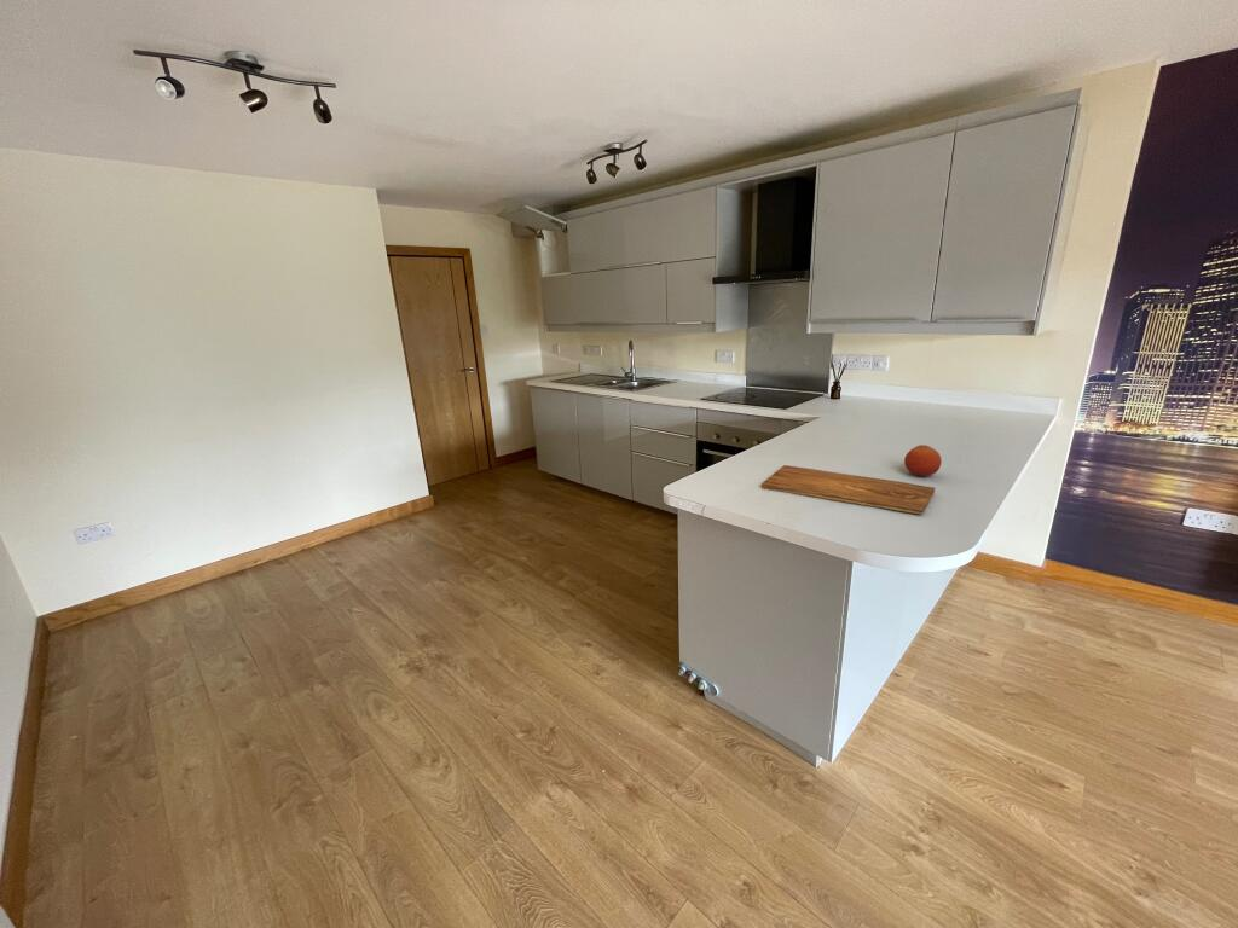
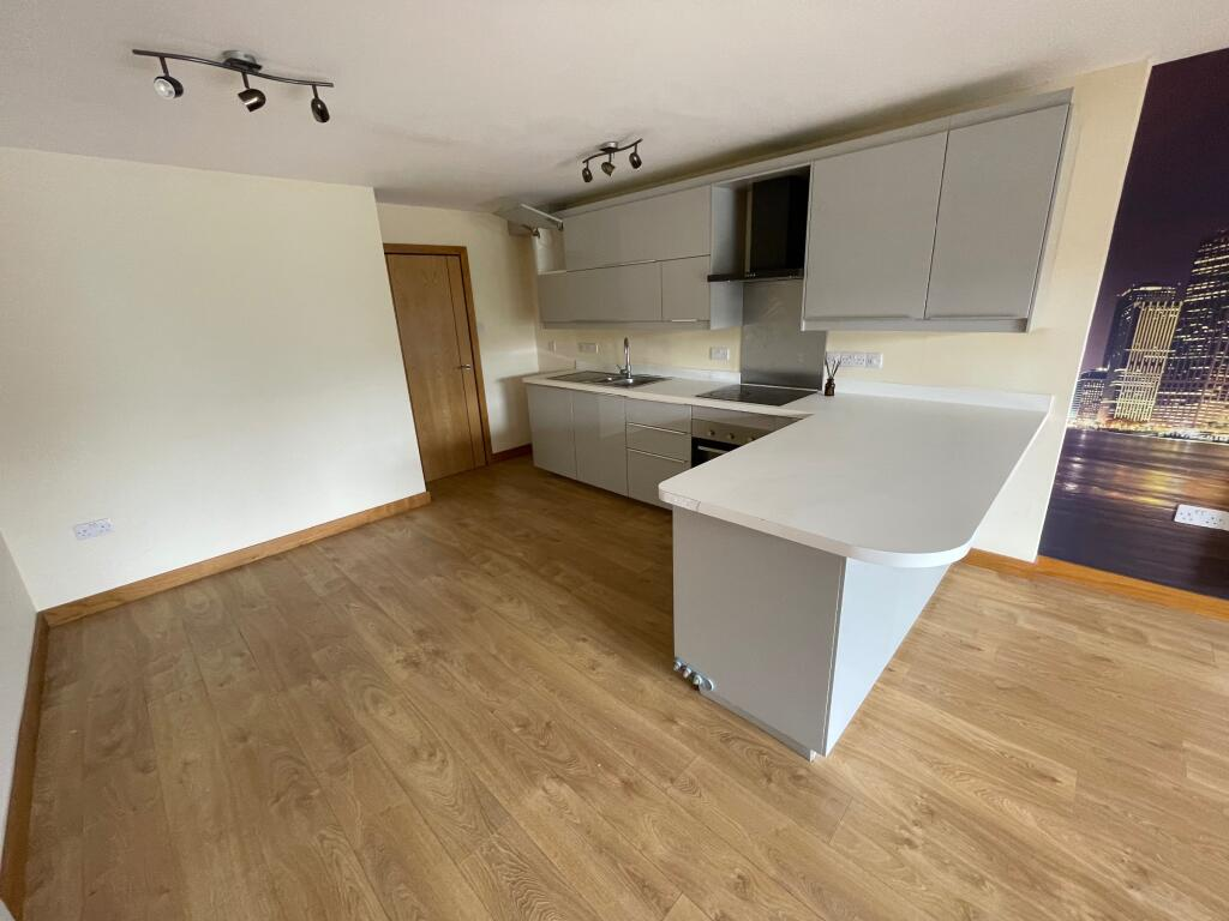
- fruit (922, 460)
- cutting board (844, 486)
